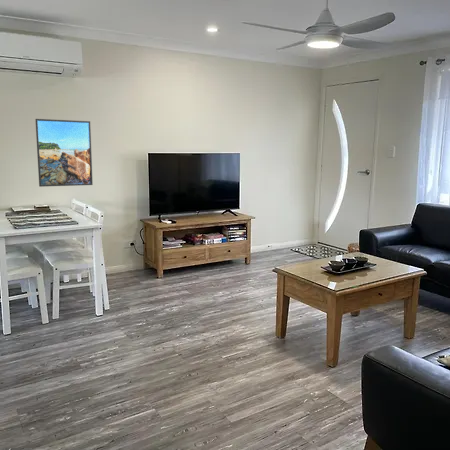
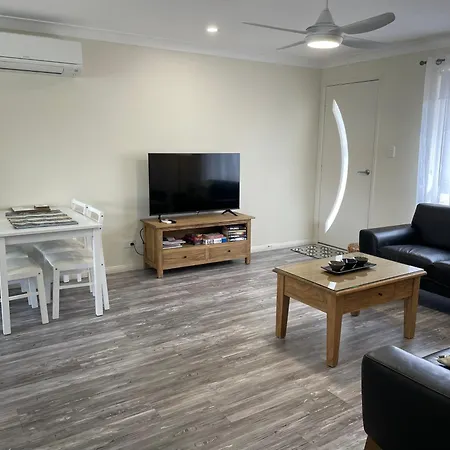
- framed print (65, 153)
